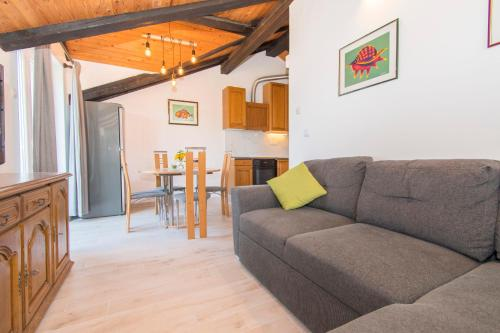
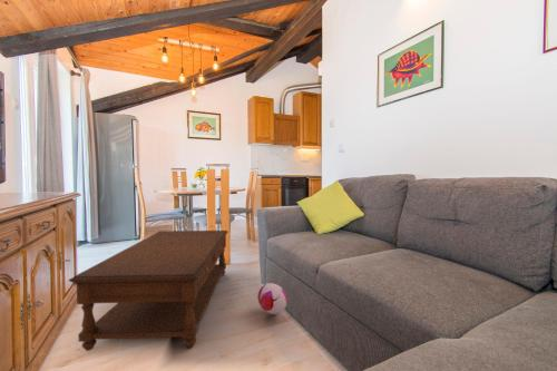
+ plush toy (272, 300)
+ coffee table (172, 274)
